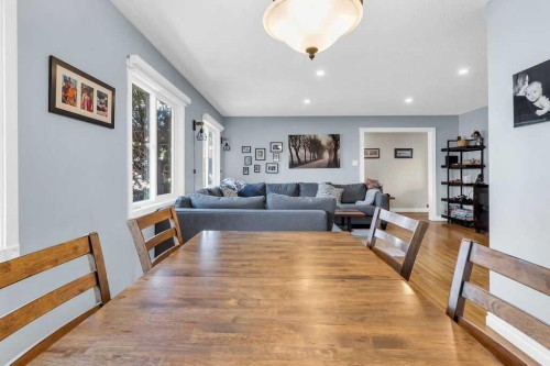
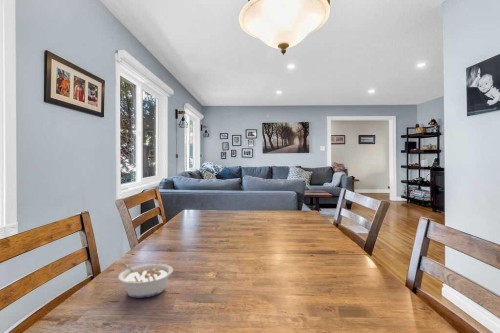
+ legume (144, 279)
